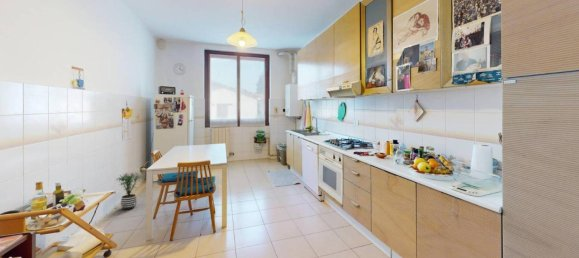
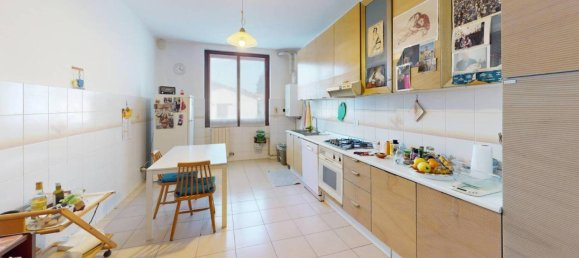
- potted plant (129, 190)
